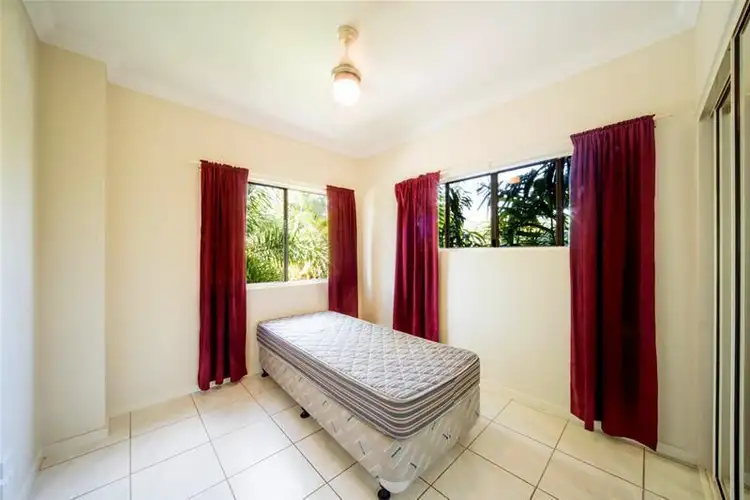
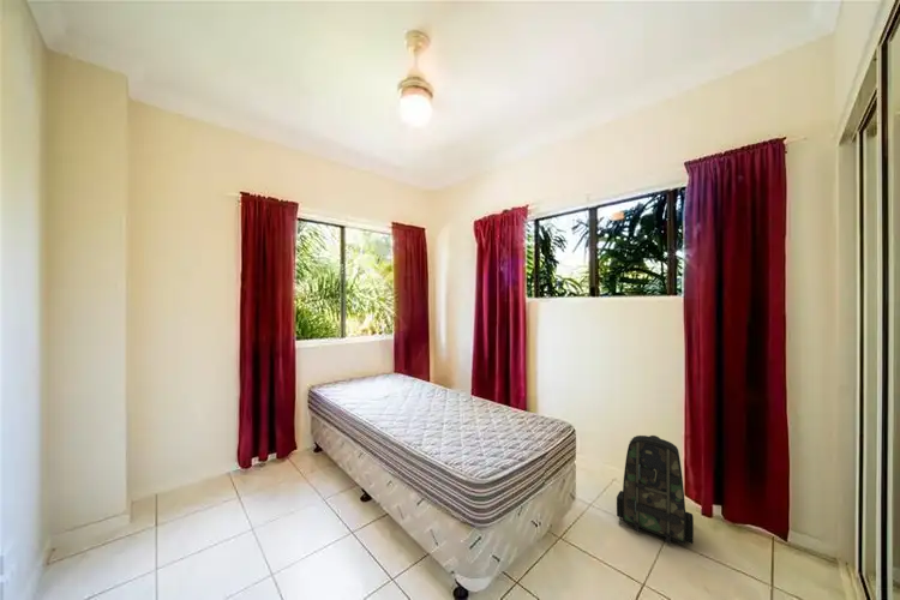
+ backpack (653, 480)
